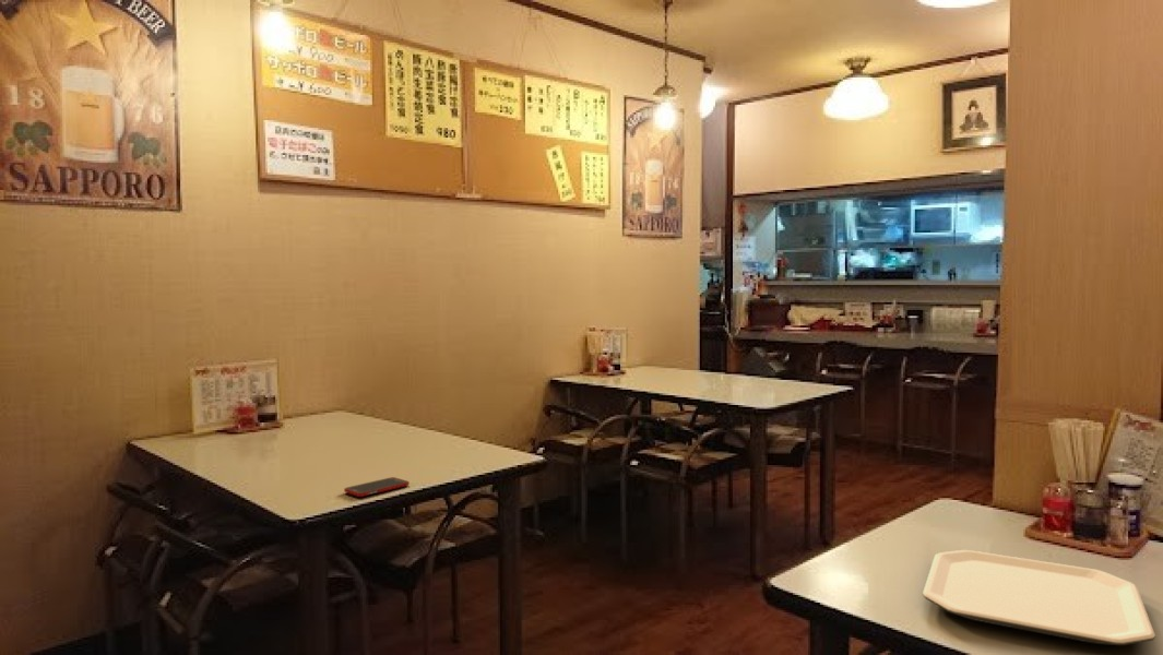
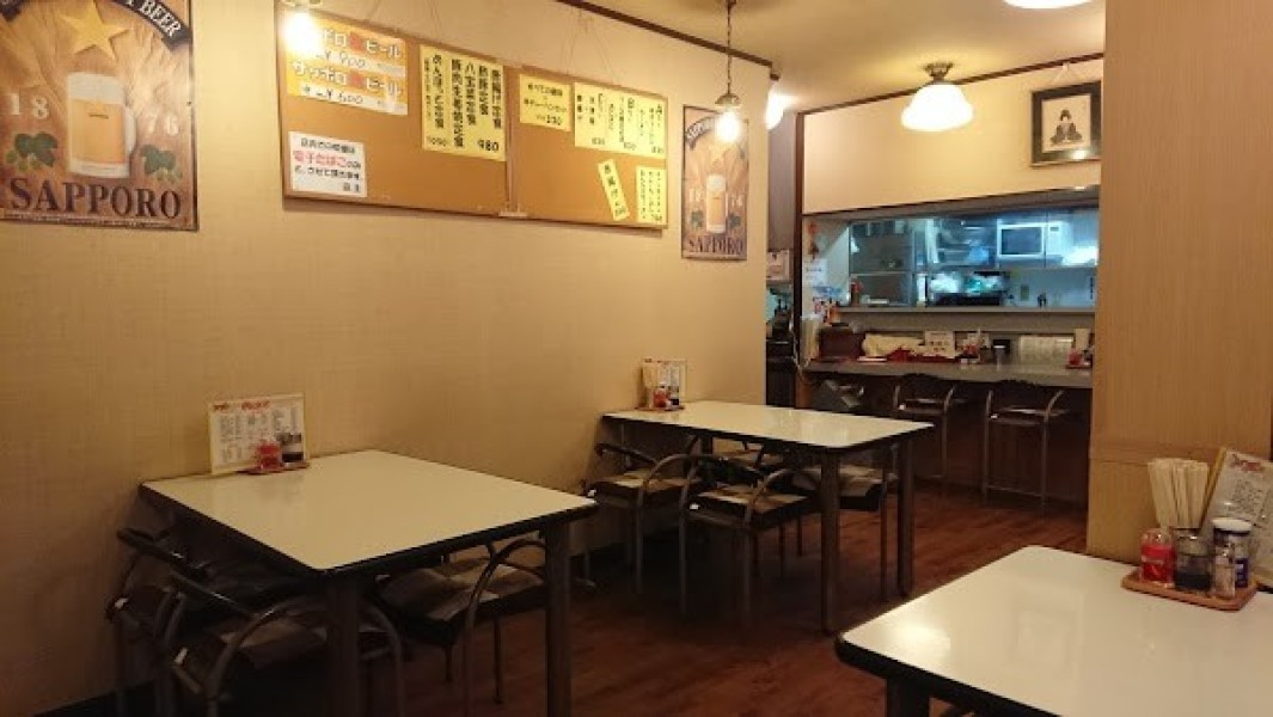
- plate (1030, 595)
- cell phone (377, 486)
